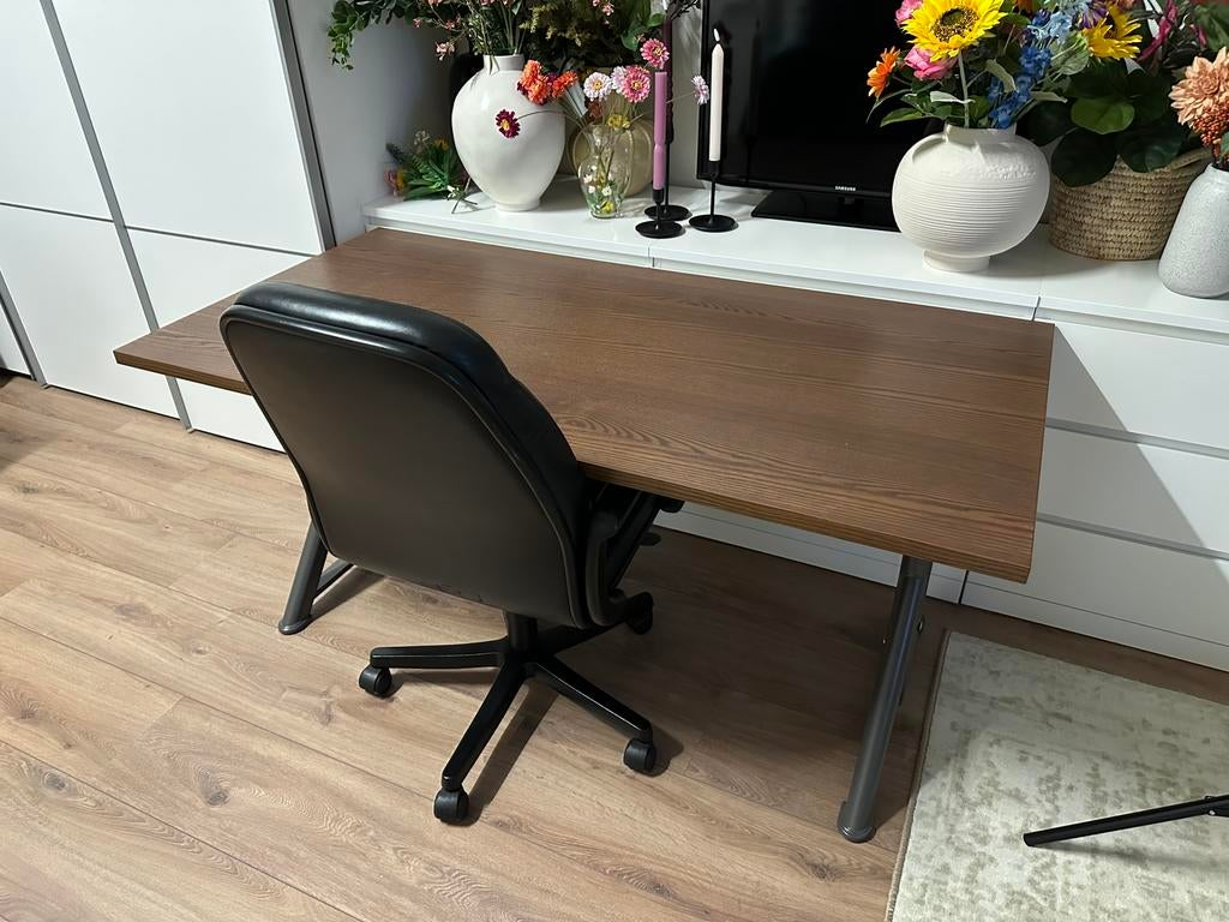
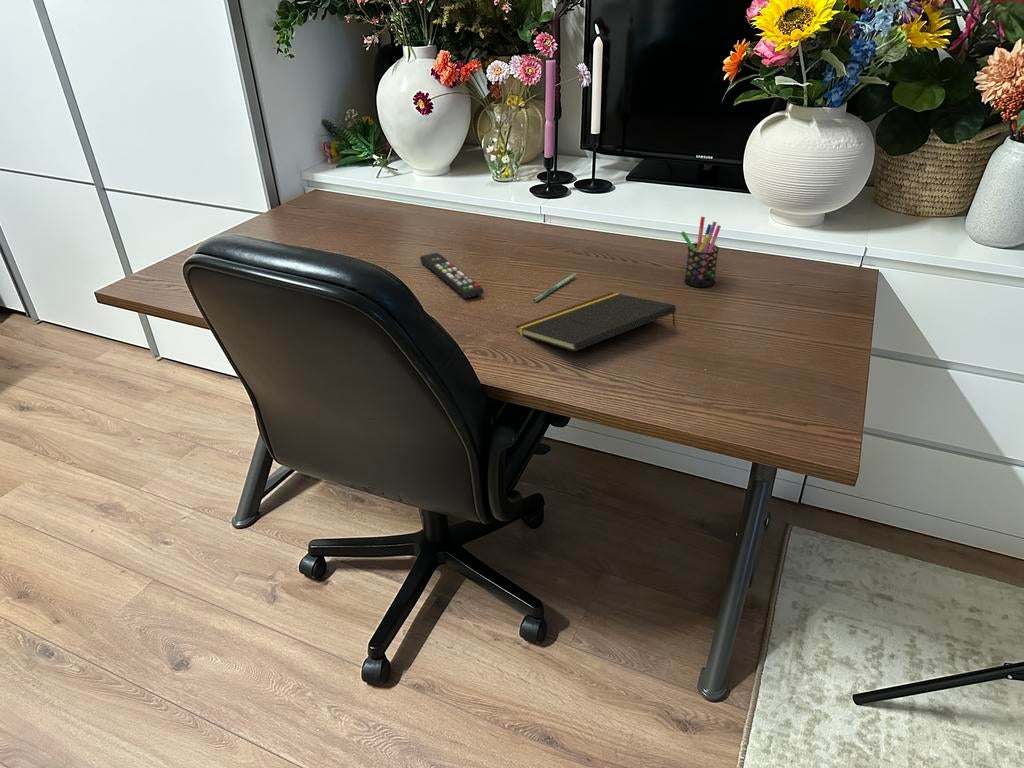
+ pen (555, 287)
+ remote control (450, 274)
+ pen holder (698, 251)
+ notepad (595, 319)
